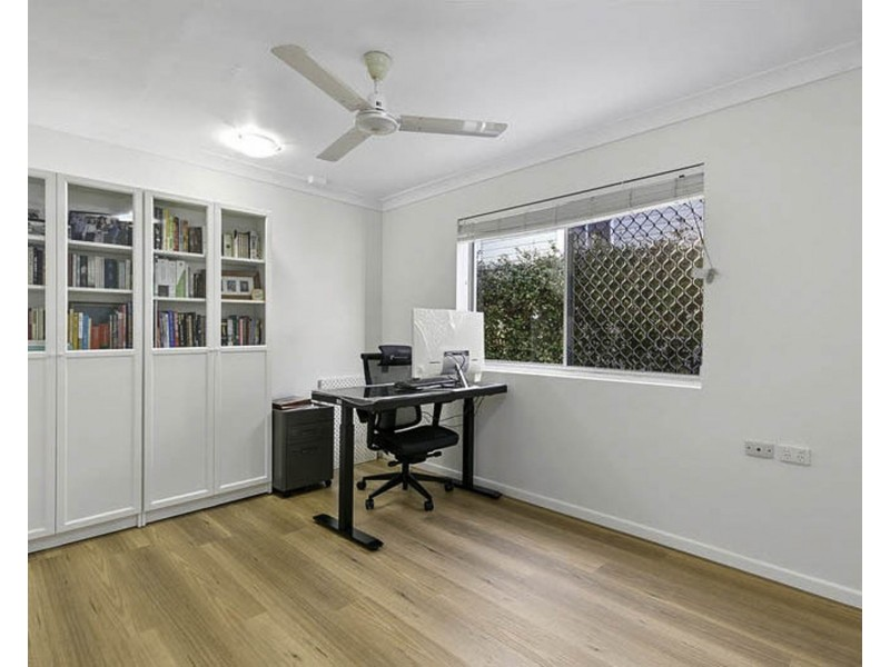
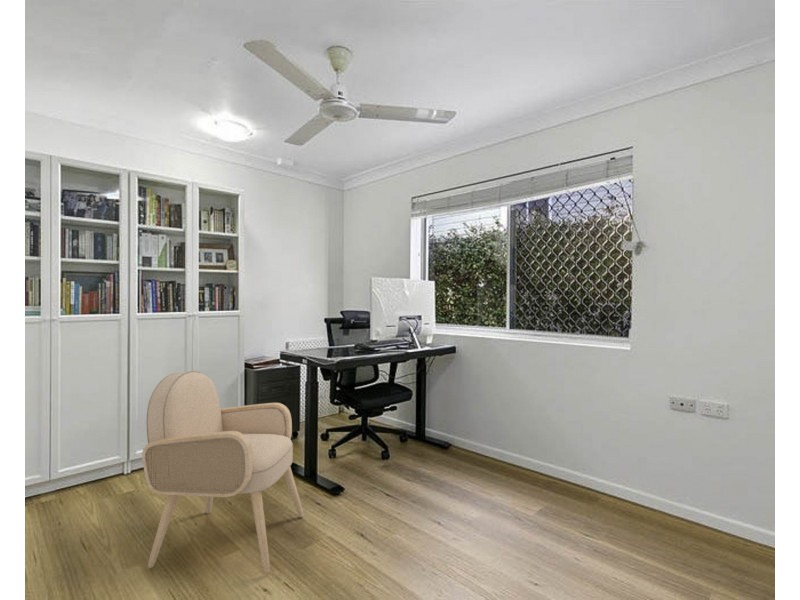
+ armchair (229, 456)
